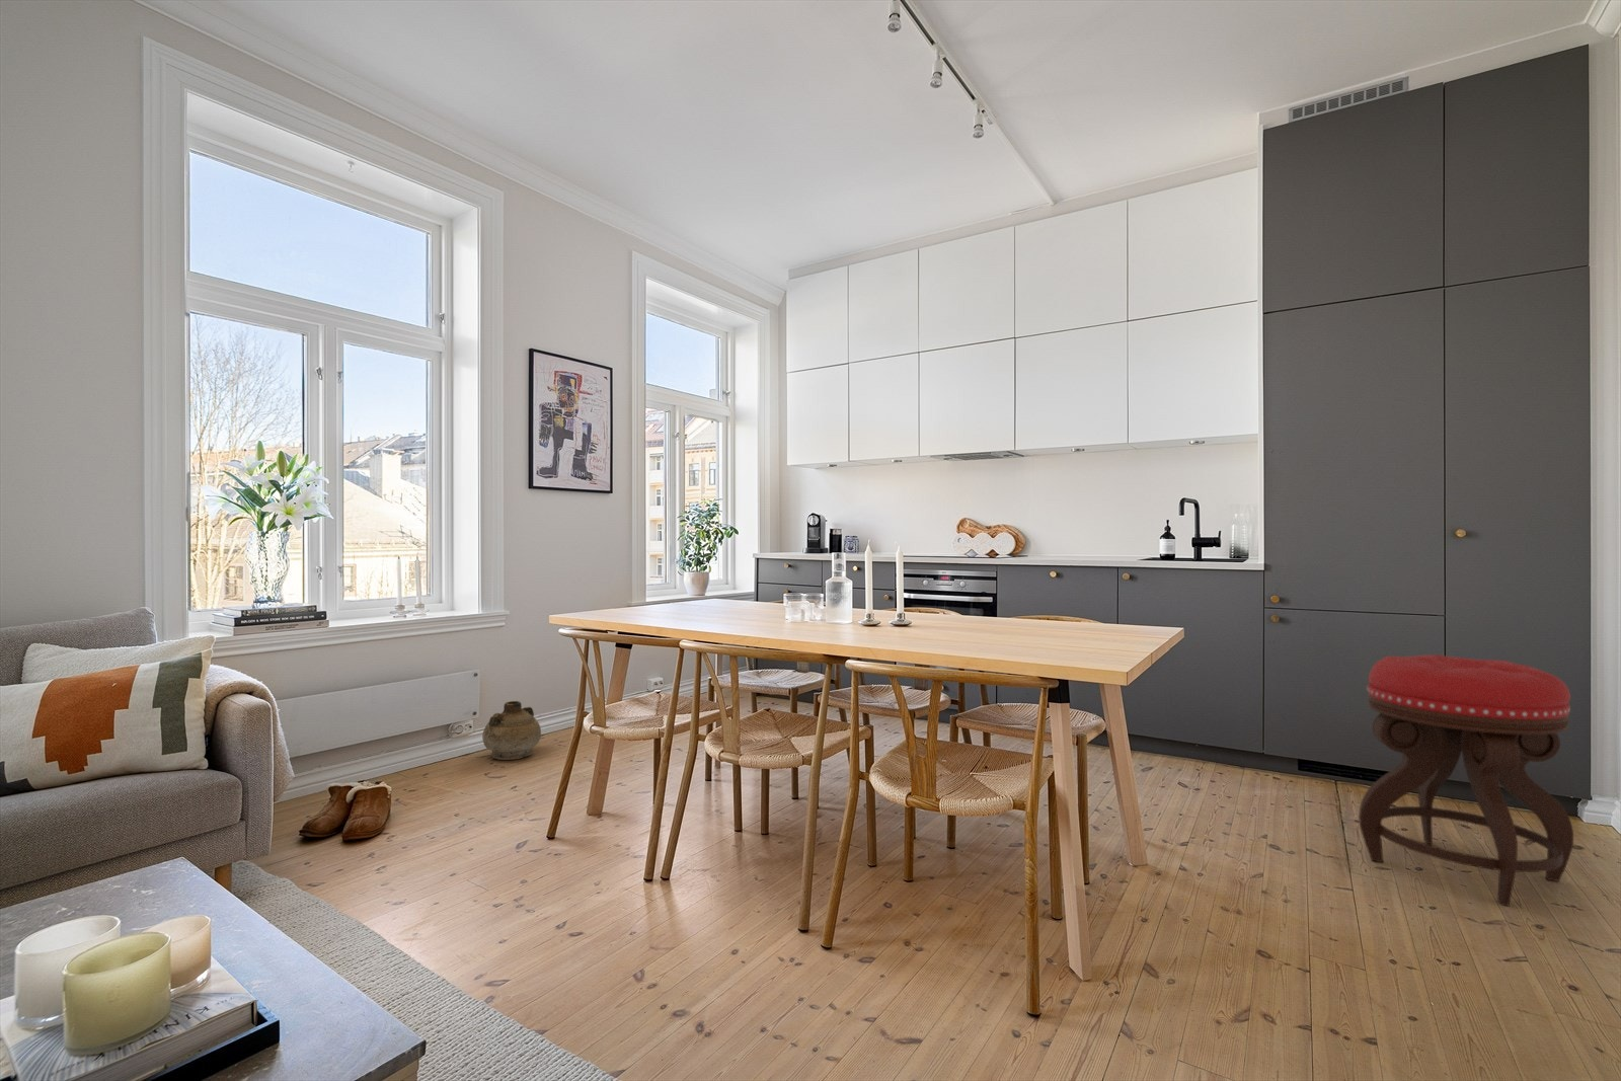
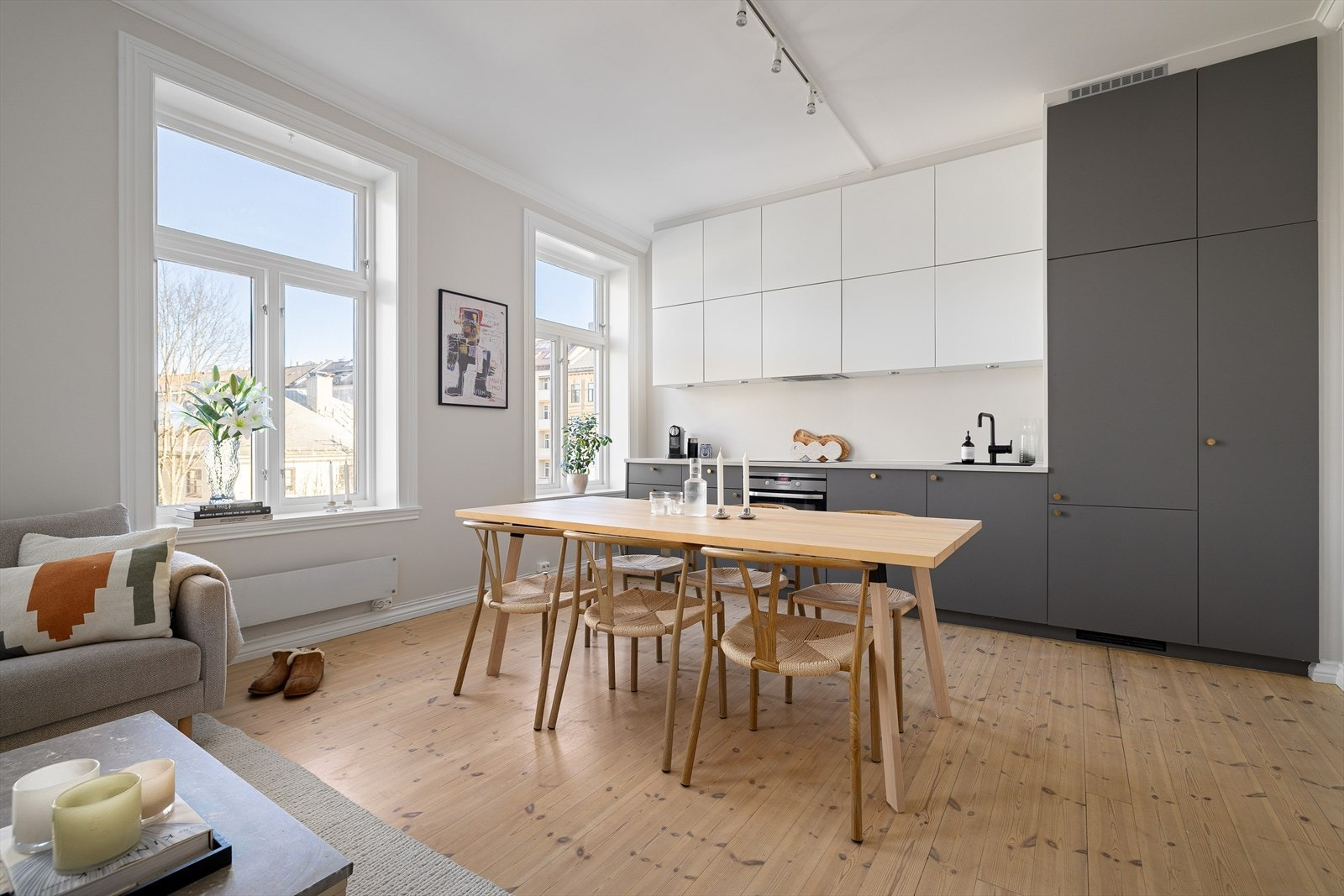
- stool (1464, 765)
- ceramic jug (511, 729)
